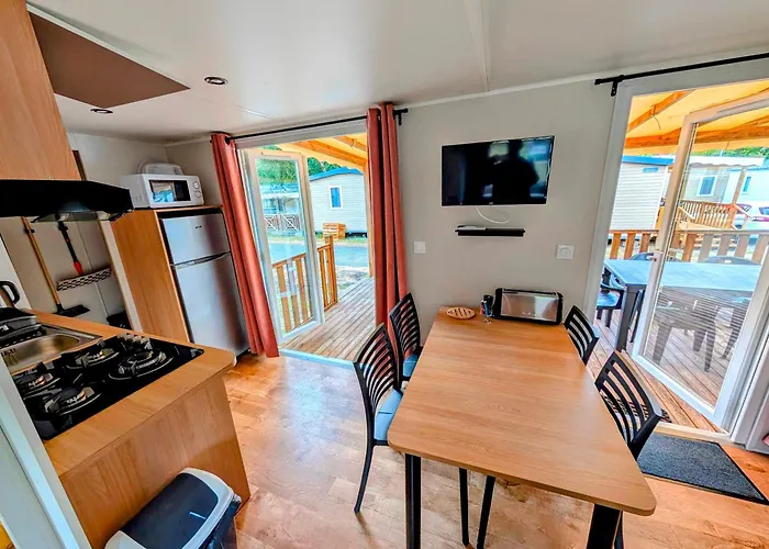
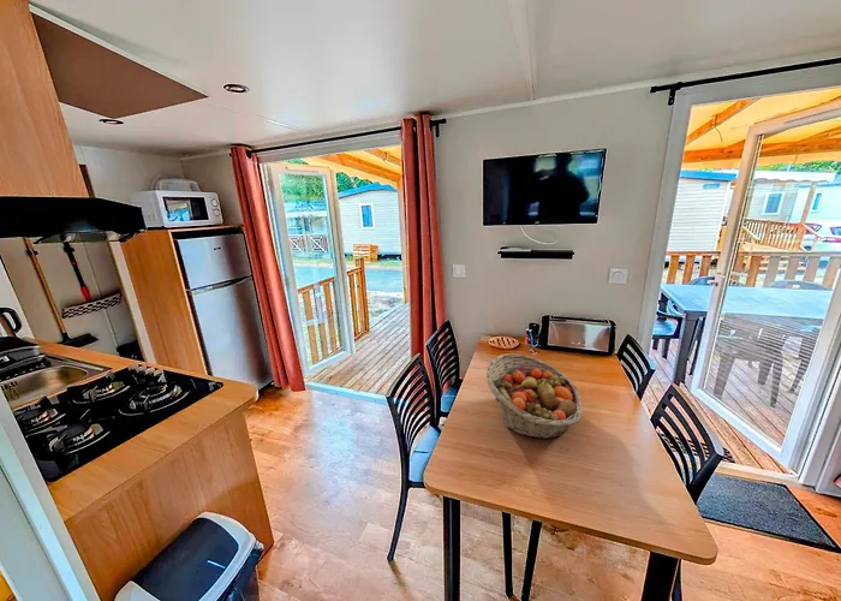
+ fruit basket (532, 392)
